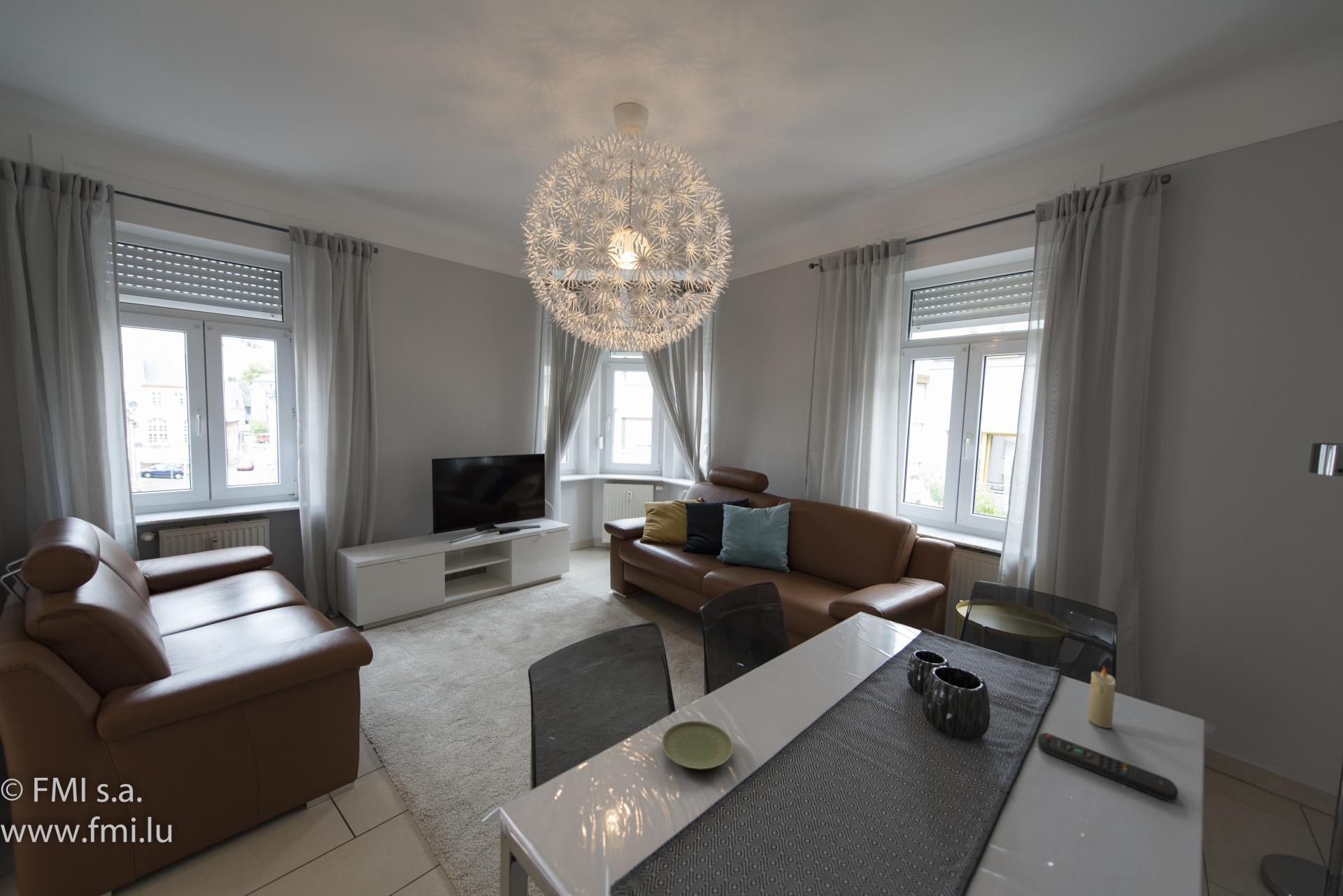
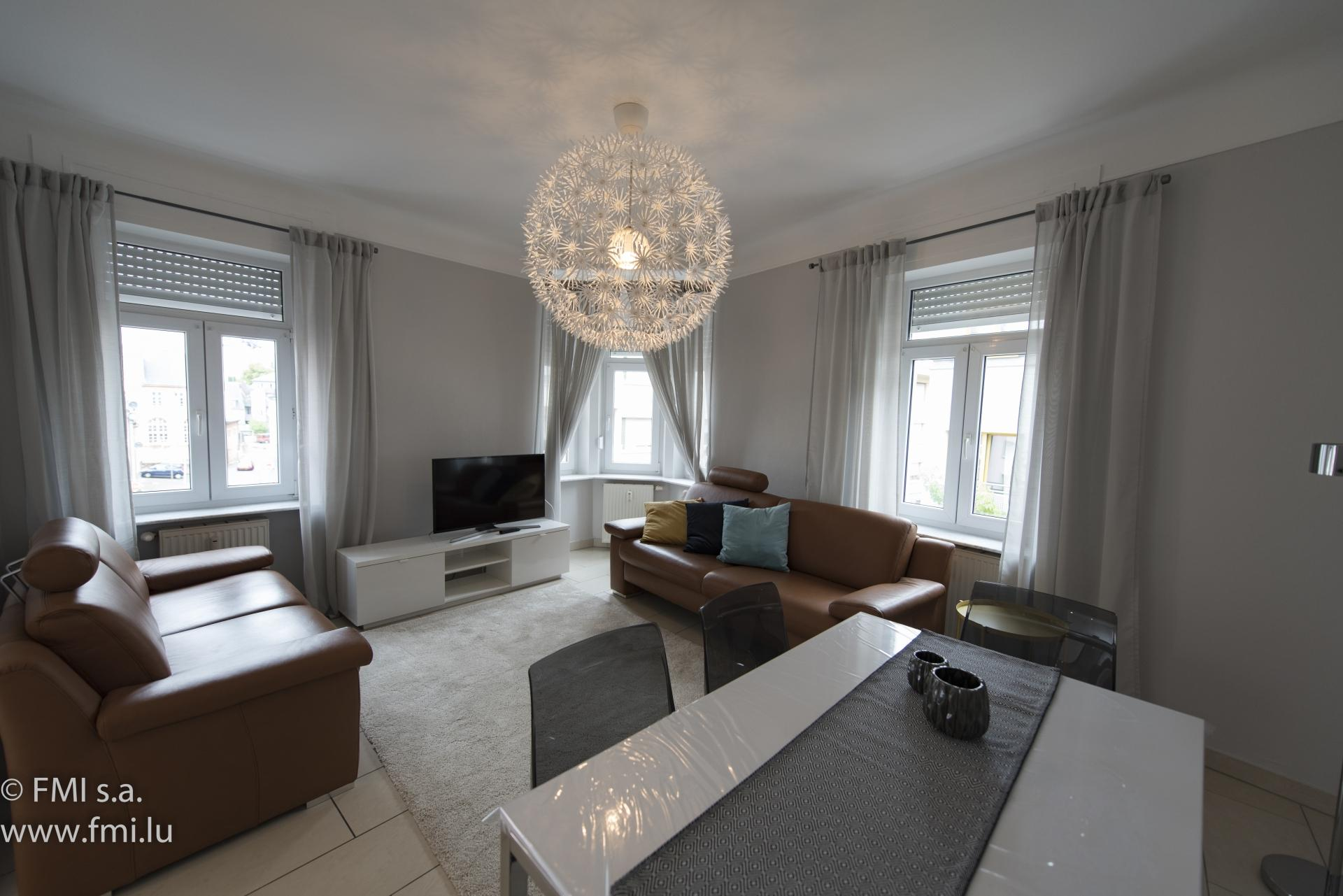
- candle (1102, 694)
- plate (697, 747)
- remote control (1102, 764)
